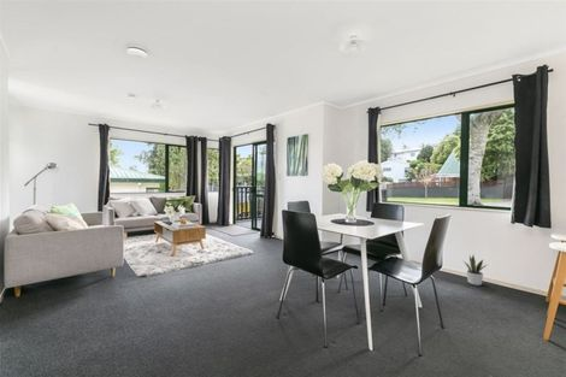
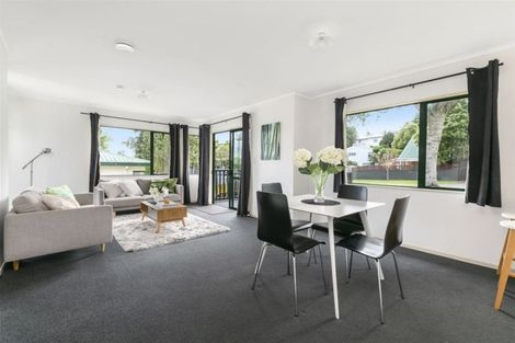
- potted plant (474, 267)
